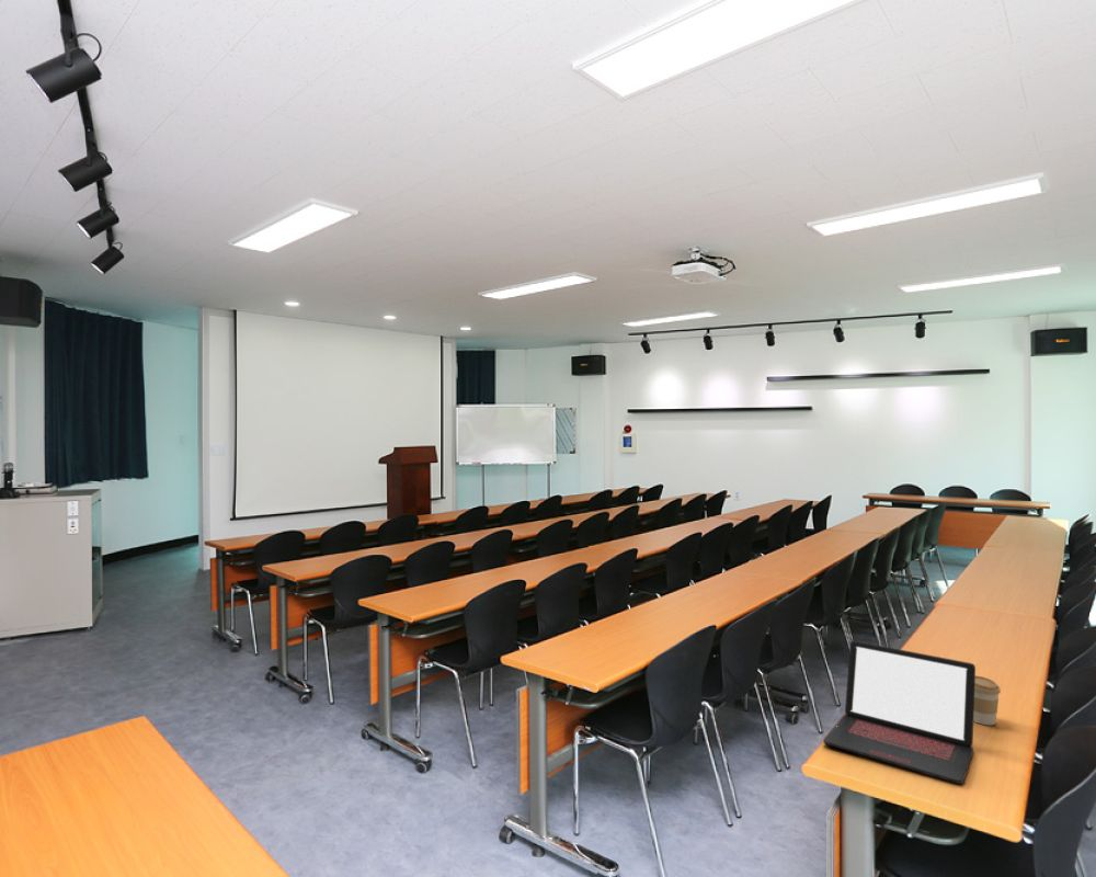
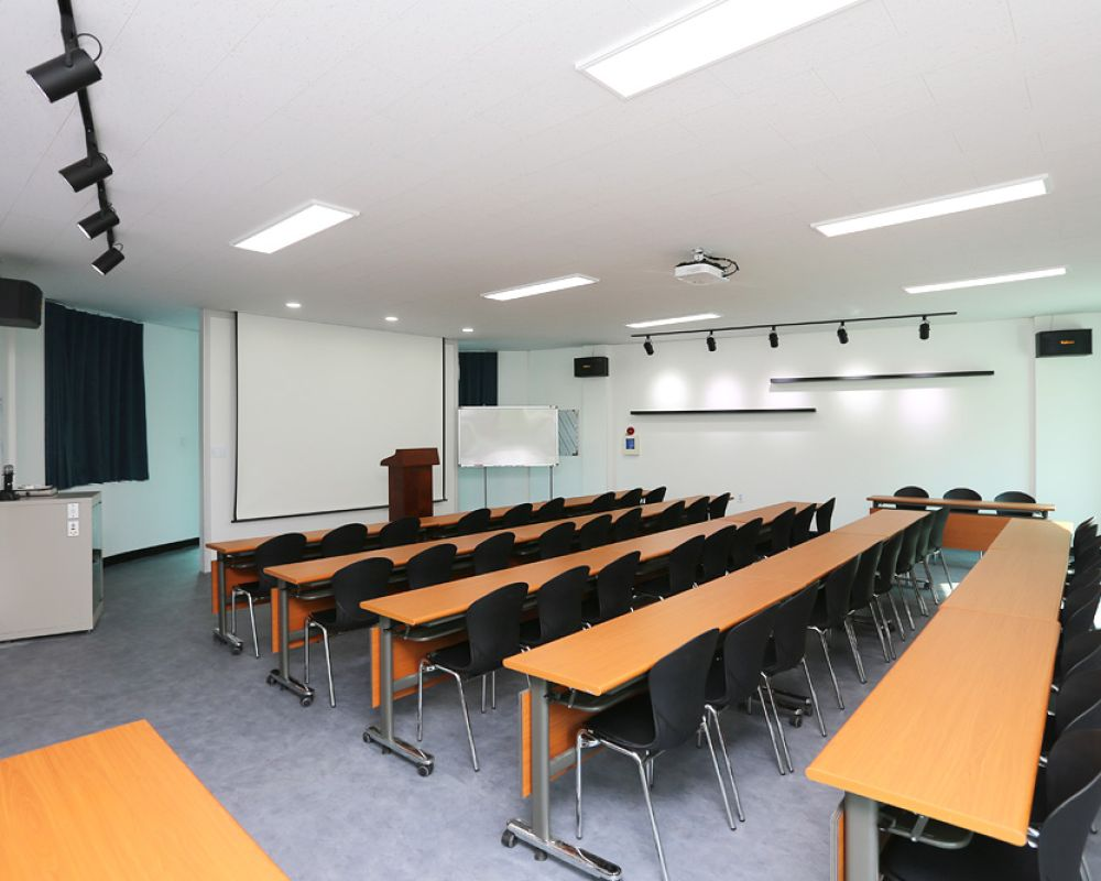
- laptop (899, 704)
- coffee cup (982, 699)
